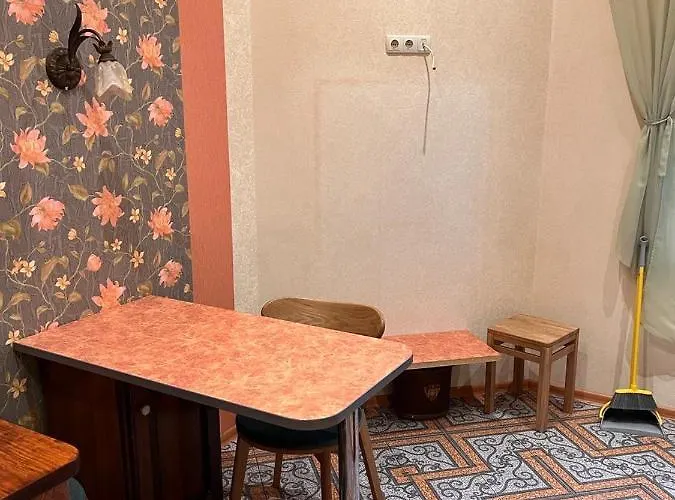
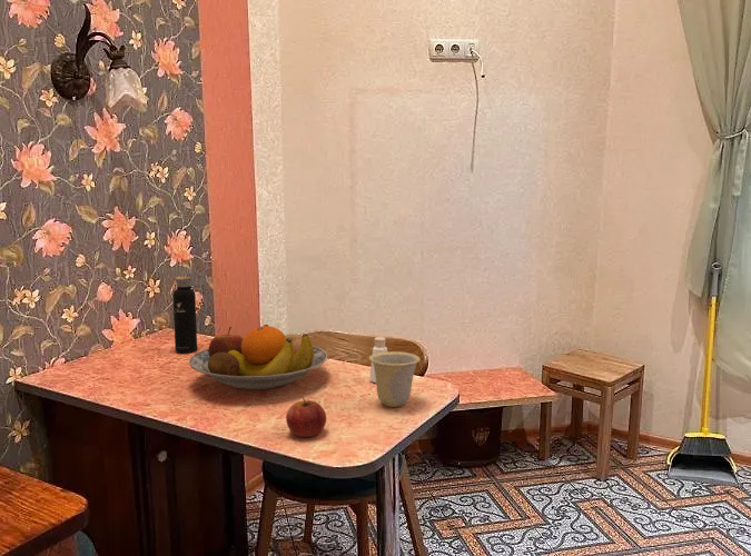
+ apple (306, 414)
+ cup (394, 379)
+ fruit bowl (258, 351)
+ pepper shaker (378, 353)
+ water bottle (185, 310)
